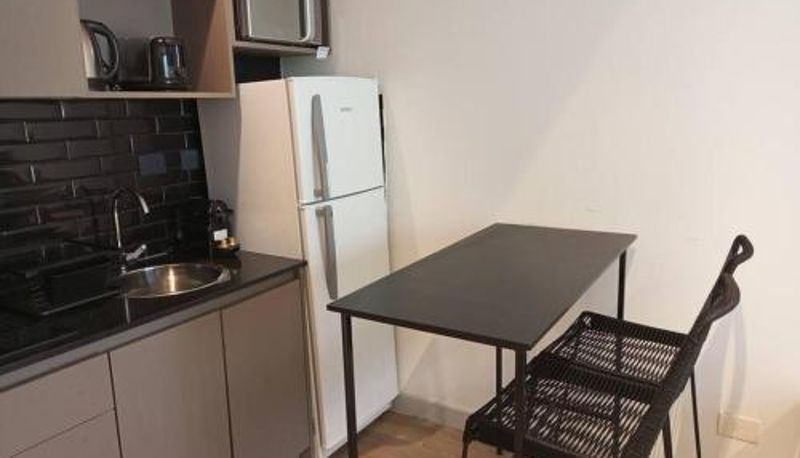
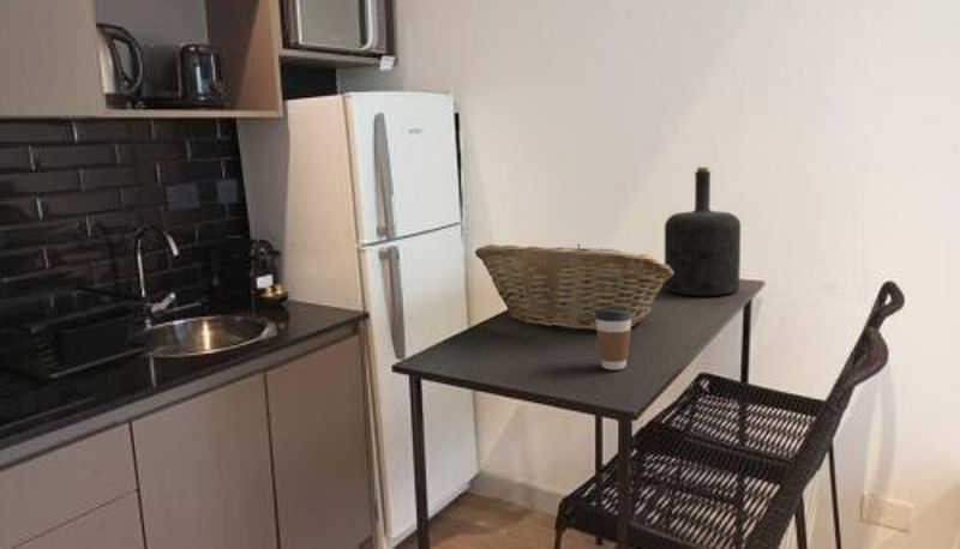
+ coffee cup (613, 337)
+ fruit basket (570, 278)
+ bottle (702, 229)
